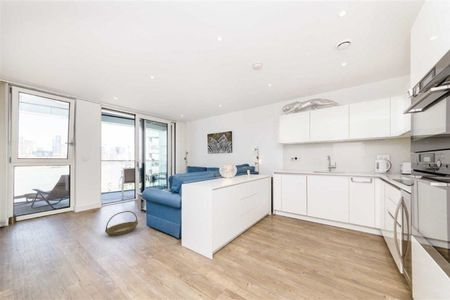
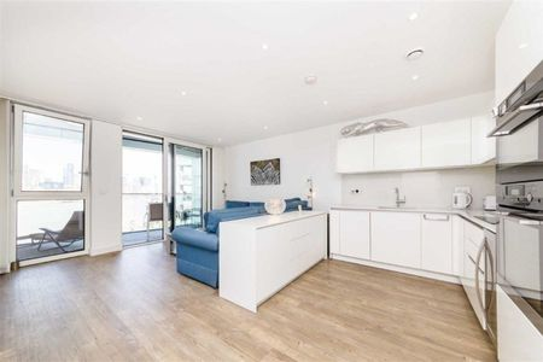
- basket (122, 223)
